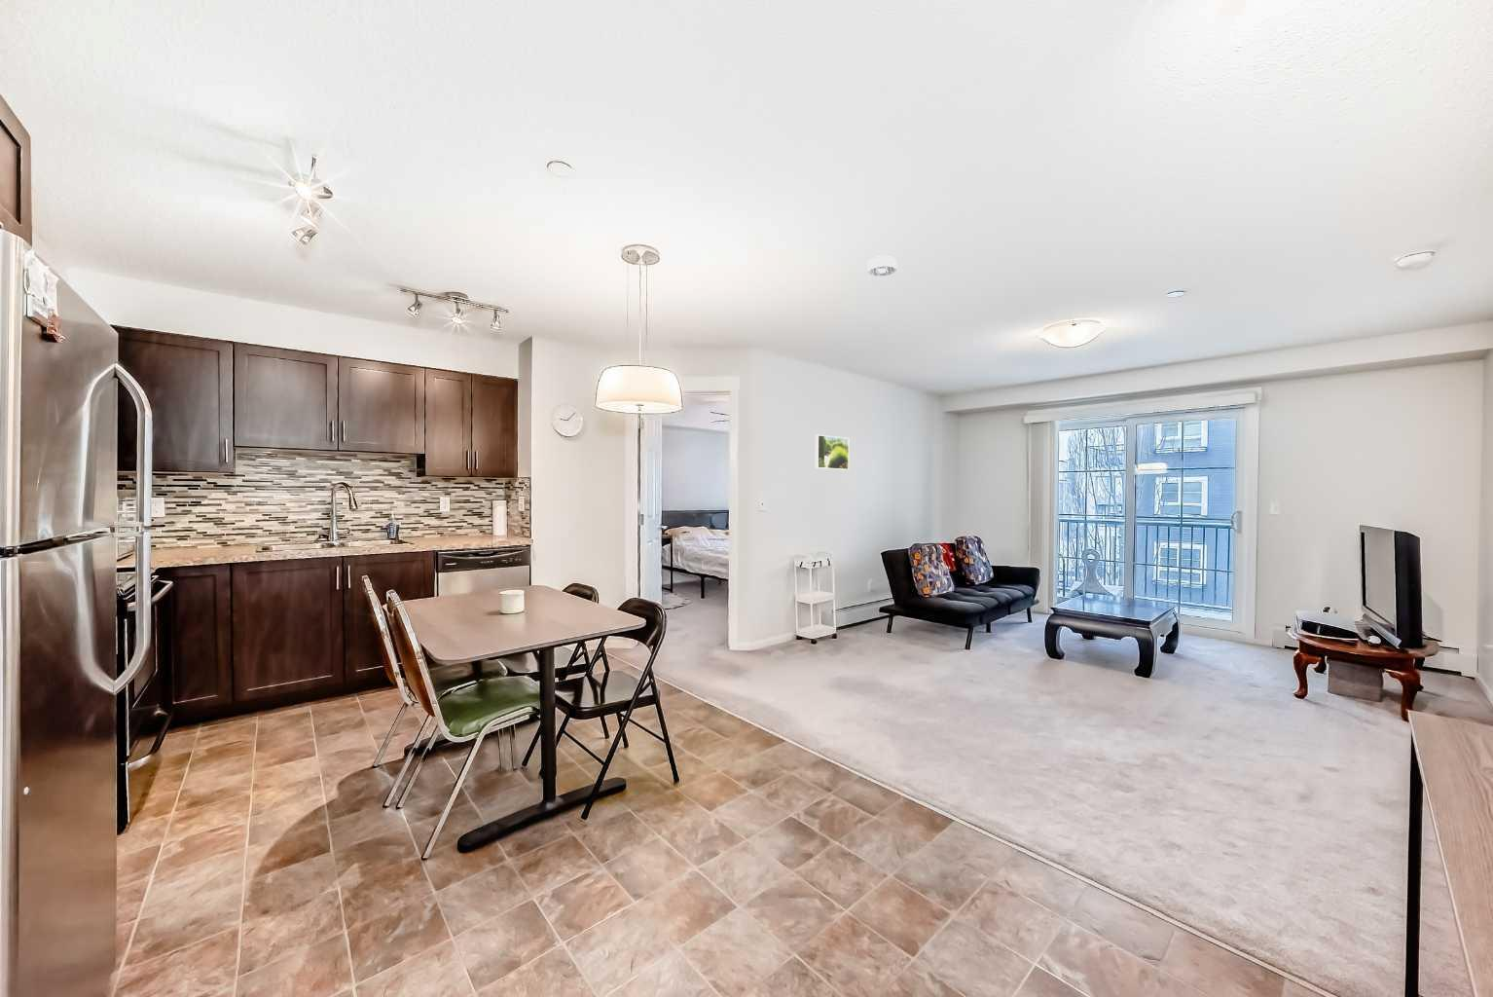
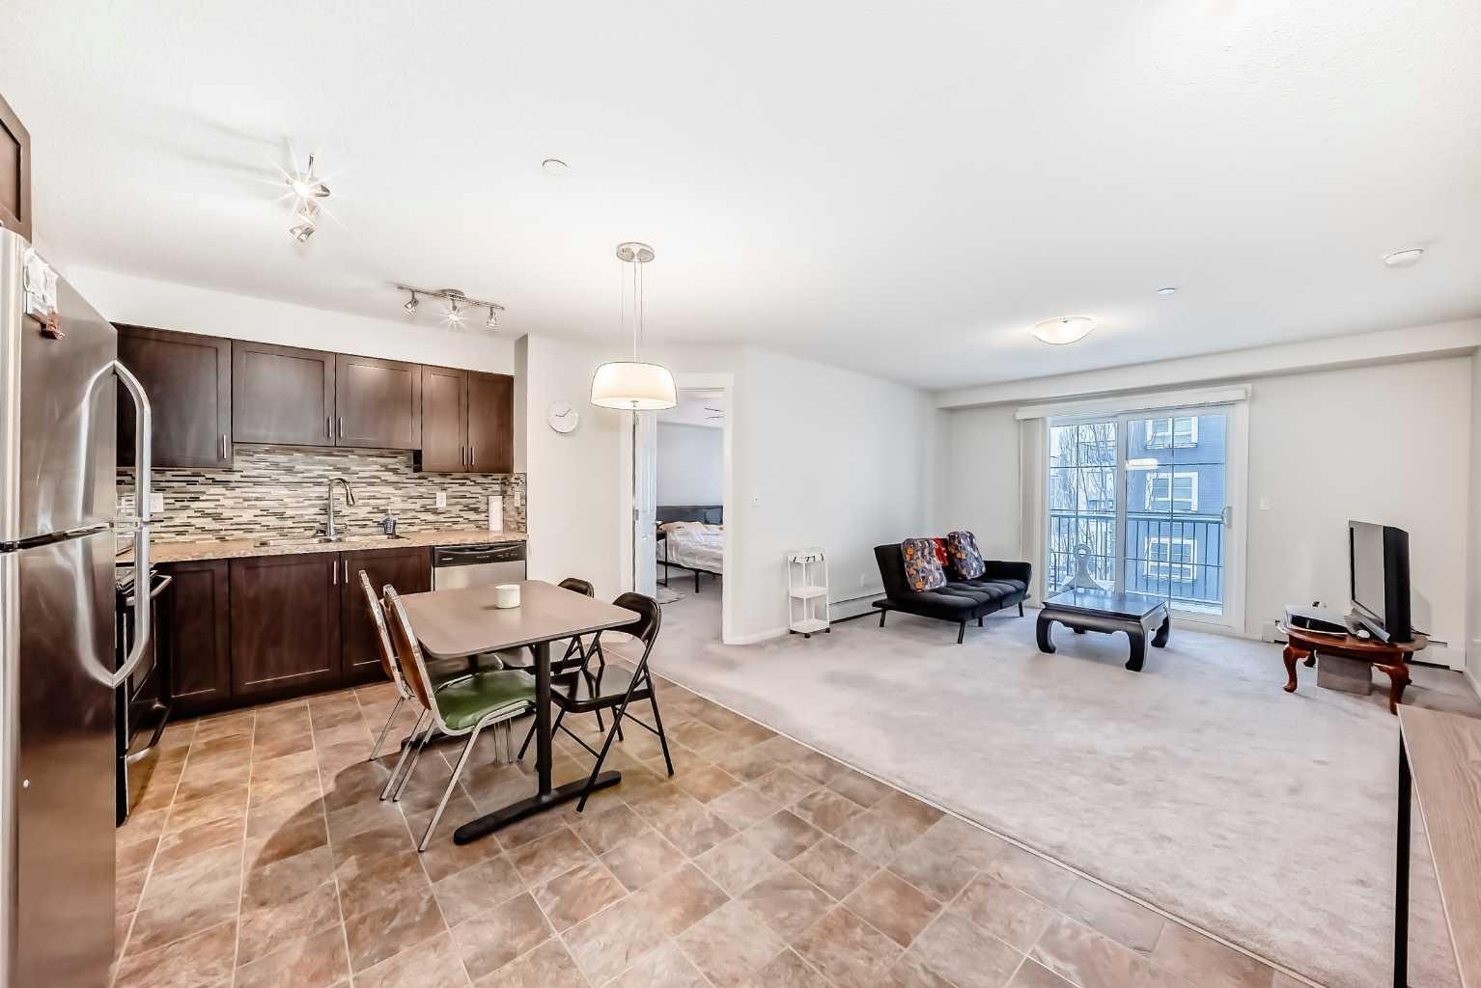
- smoke detector (882, 265)
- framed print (832, 453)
